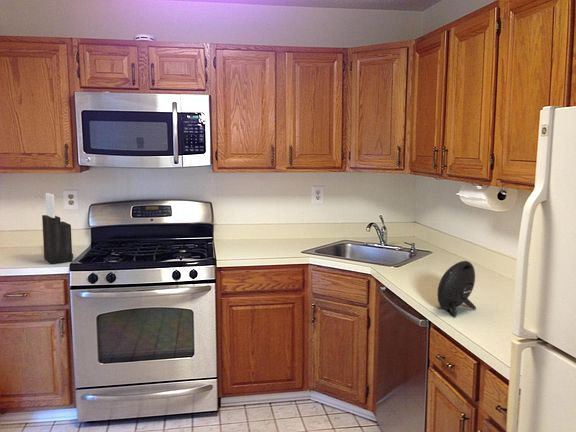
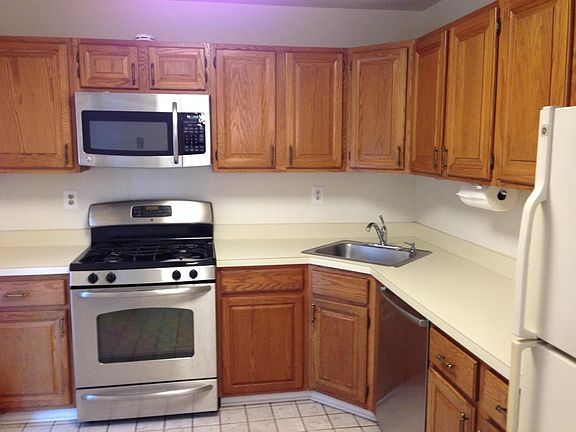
- knife block (58, 226)
- speaker (456, 285)
